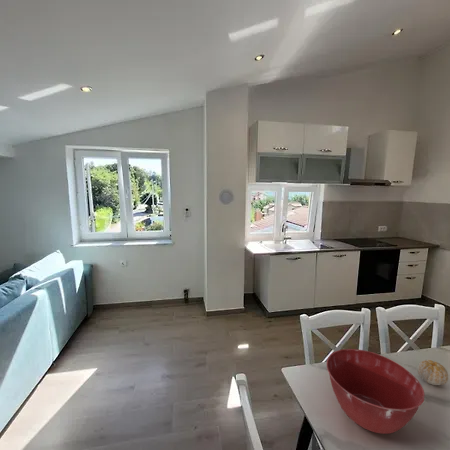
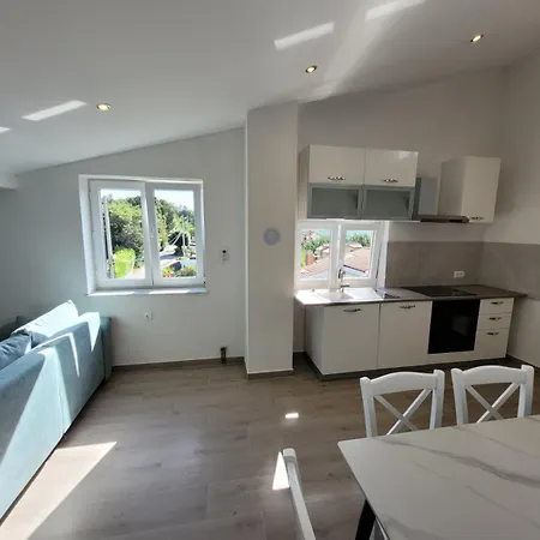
- fruit (432, 372)
- mixing bowl (369, 393)
